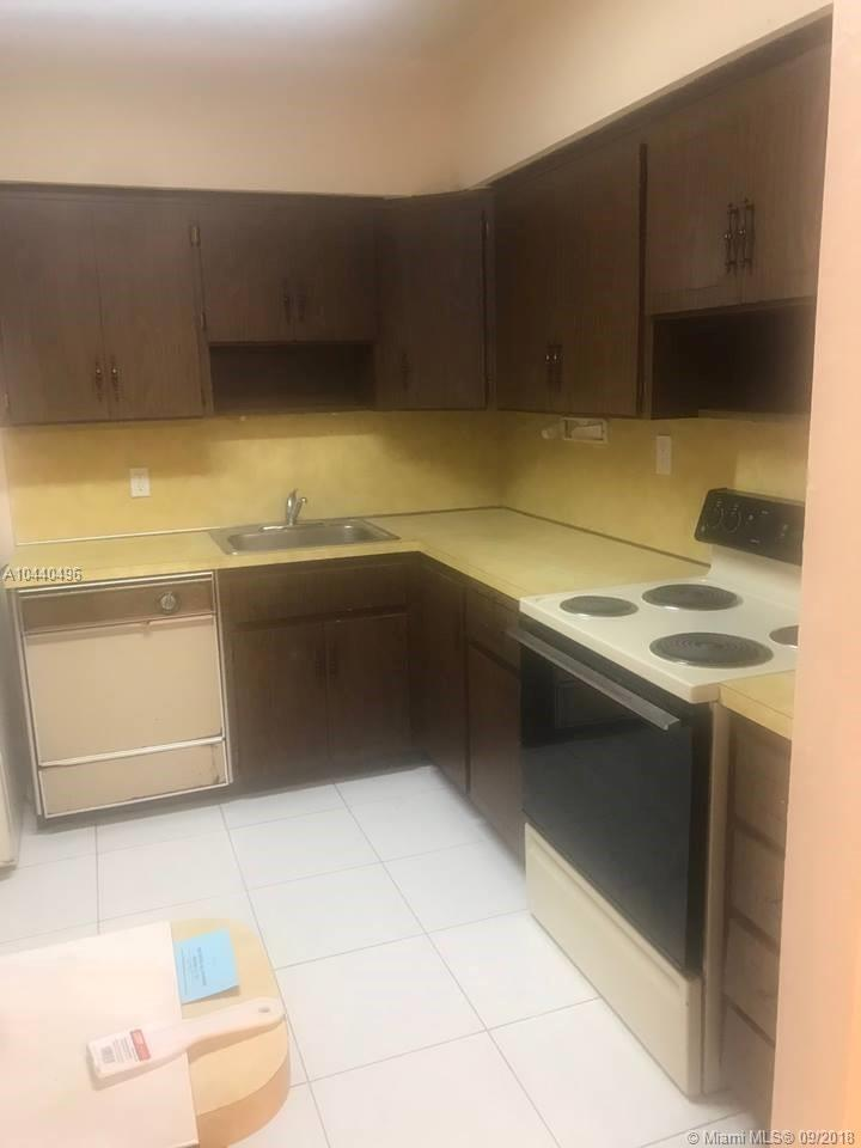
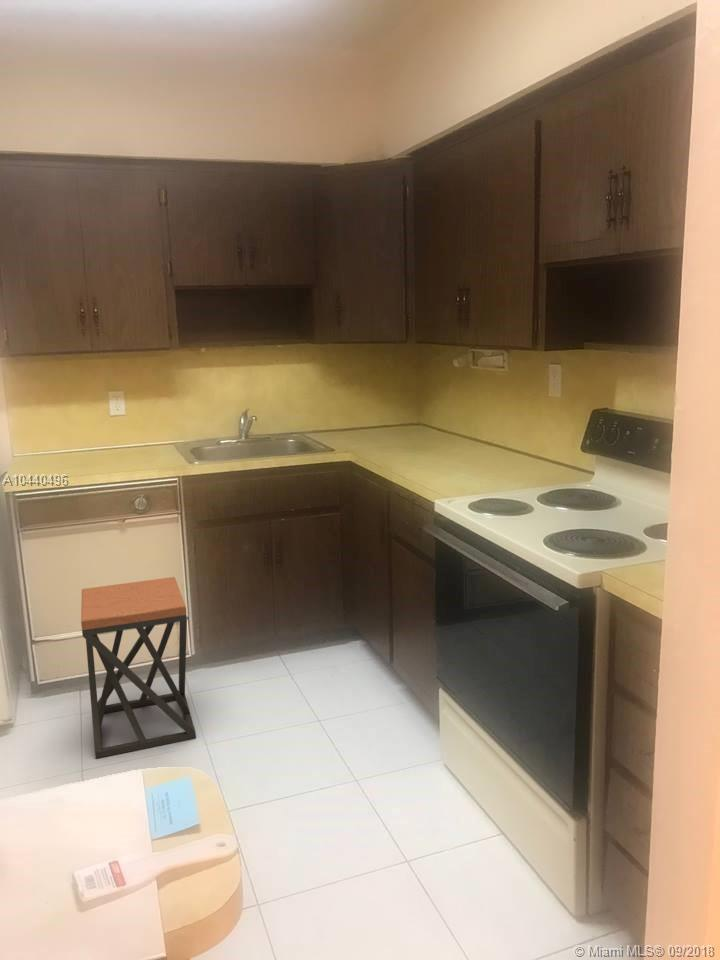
+ stool (133, 658)
